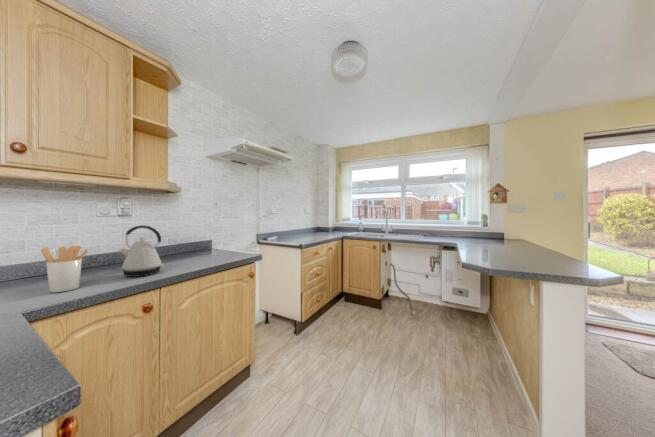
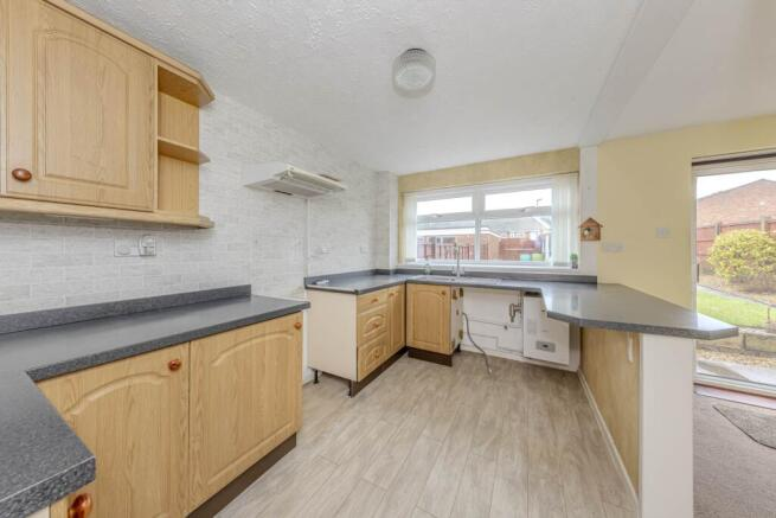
- kettle (141, 249)
- utensil holder (66, 266)
